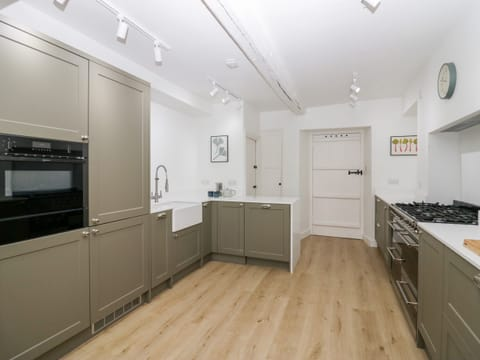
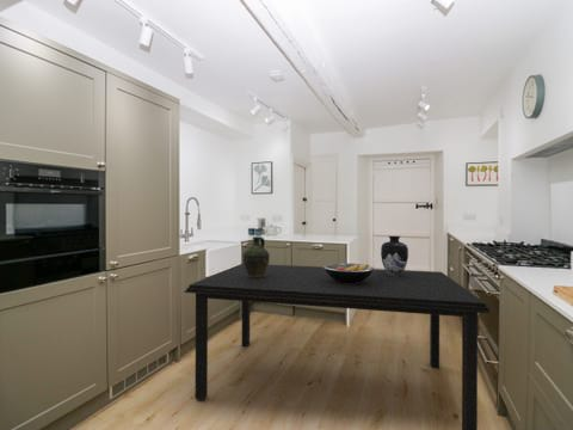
+ ceramic jug (255, 256)
+ vase (394, 254)
+ dining table (335, 307)
+ fruit bowl (347, 271)
